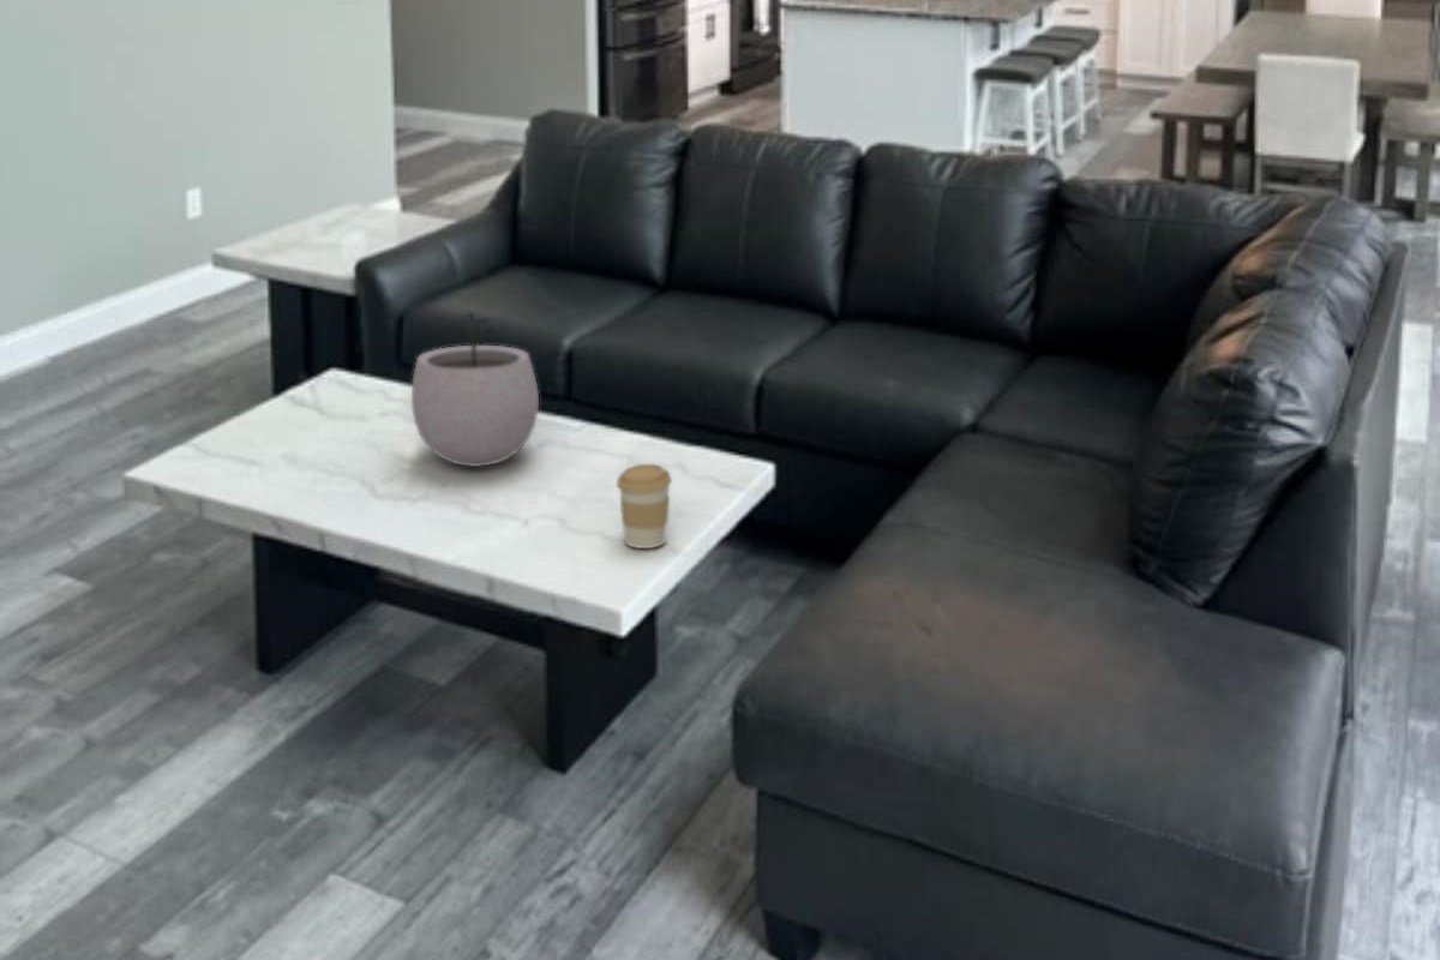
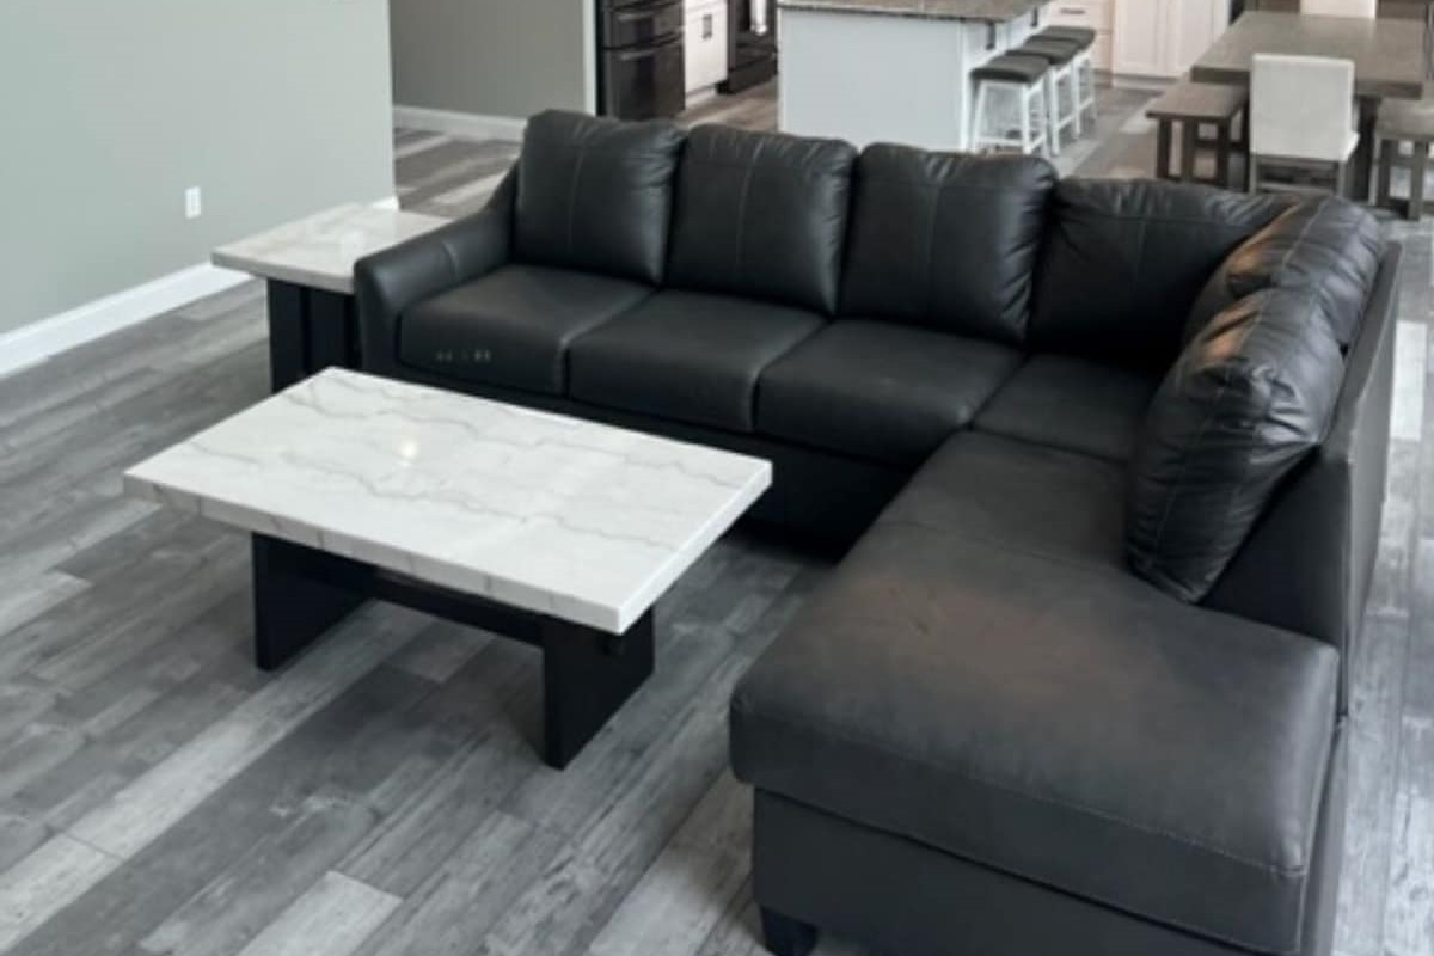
- coffee cup (644, 505)
- plant pot (474, 385)
